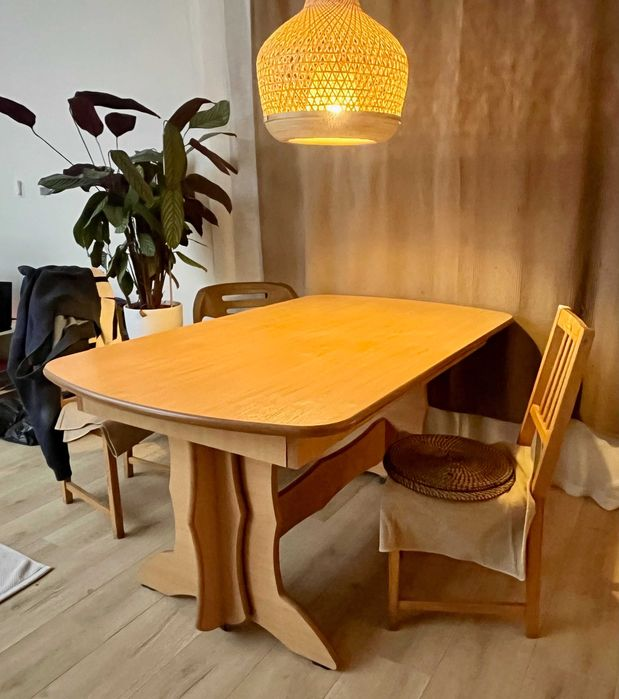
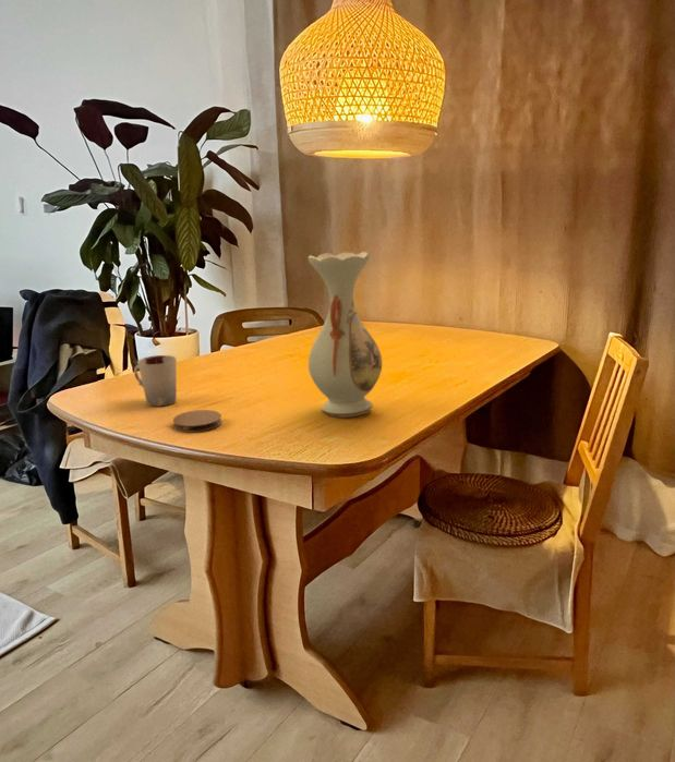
+ coaster (197, 420)
+ vase (343, 335)
+ cup (154, 379)
